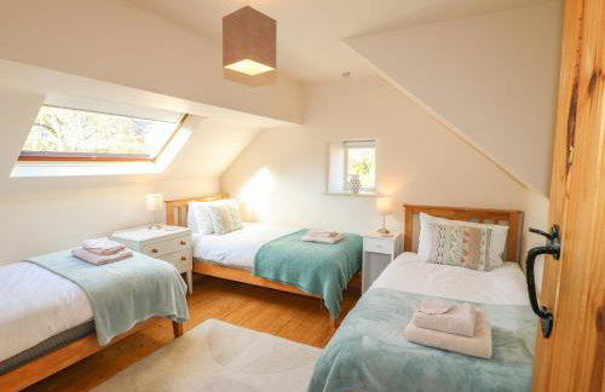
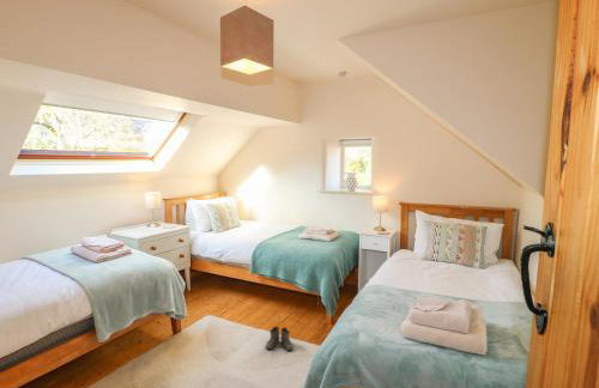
+ boots (278, 338)
